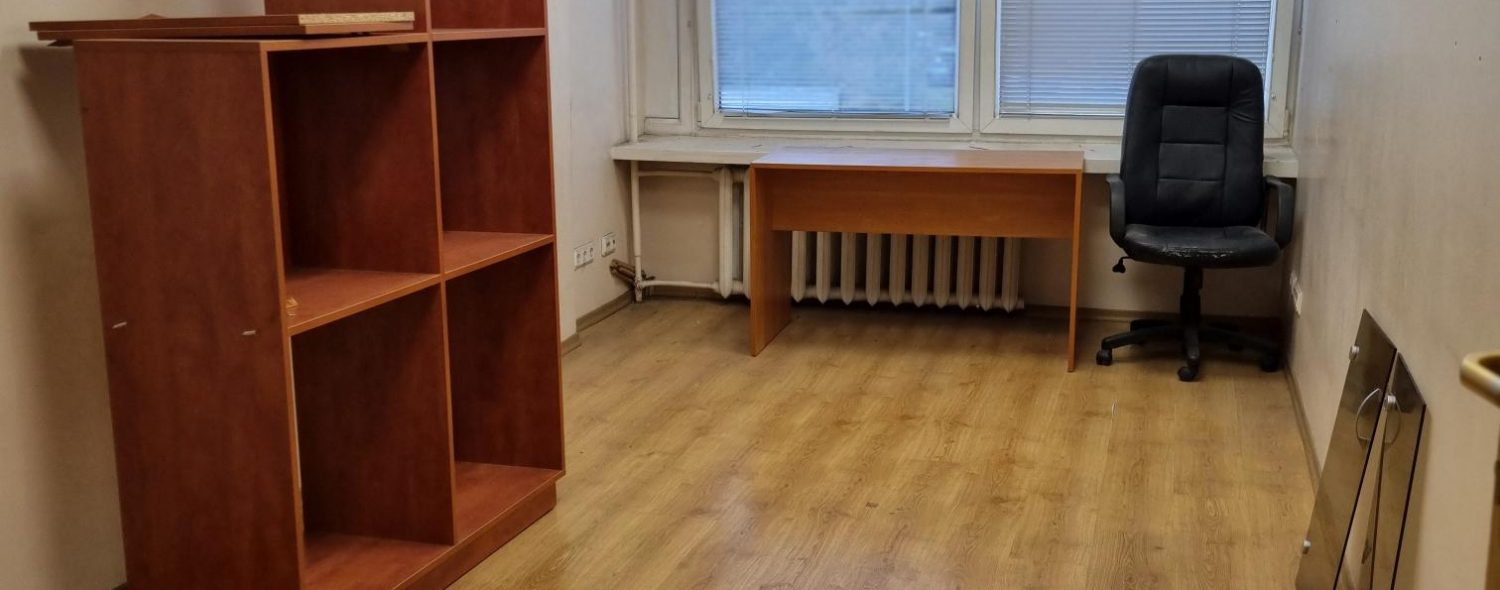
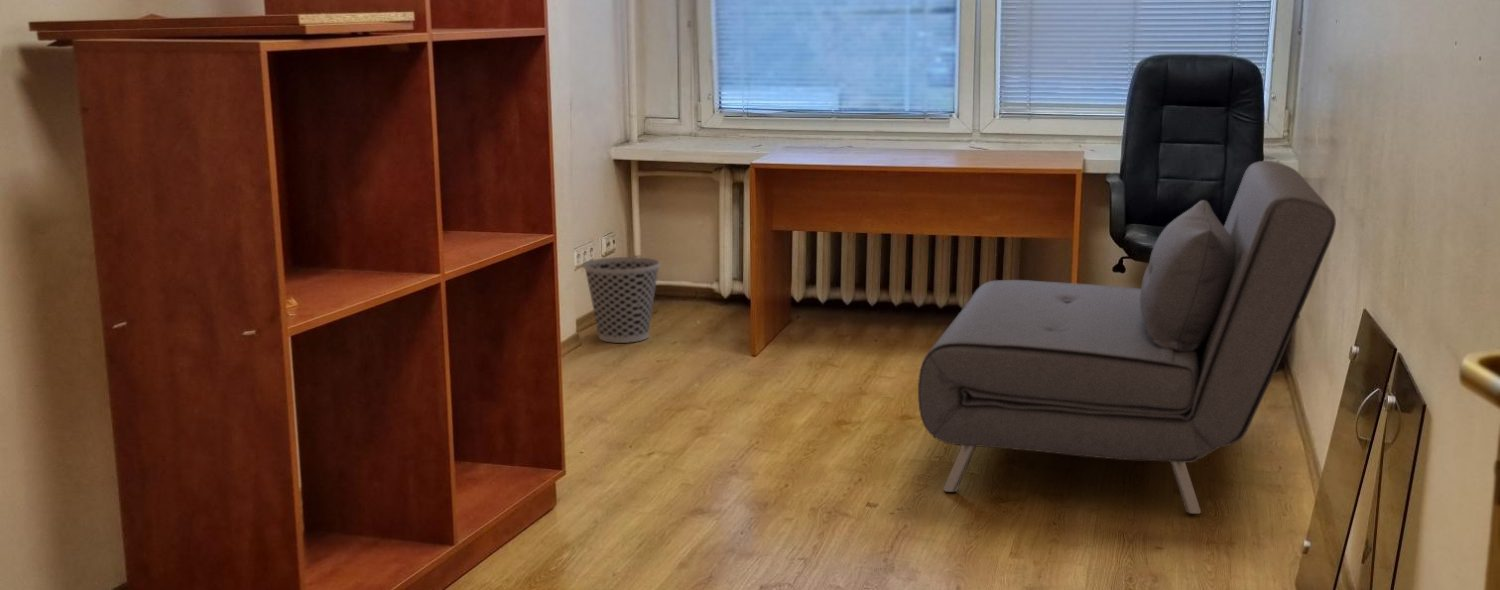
+ wastebasket (622, 300)
+ sofa (1120, 316)
